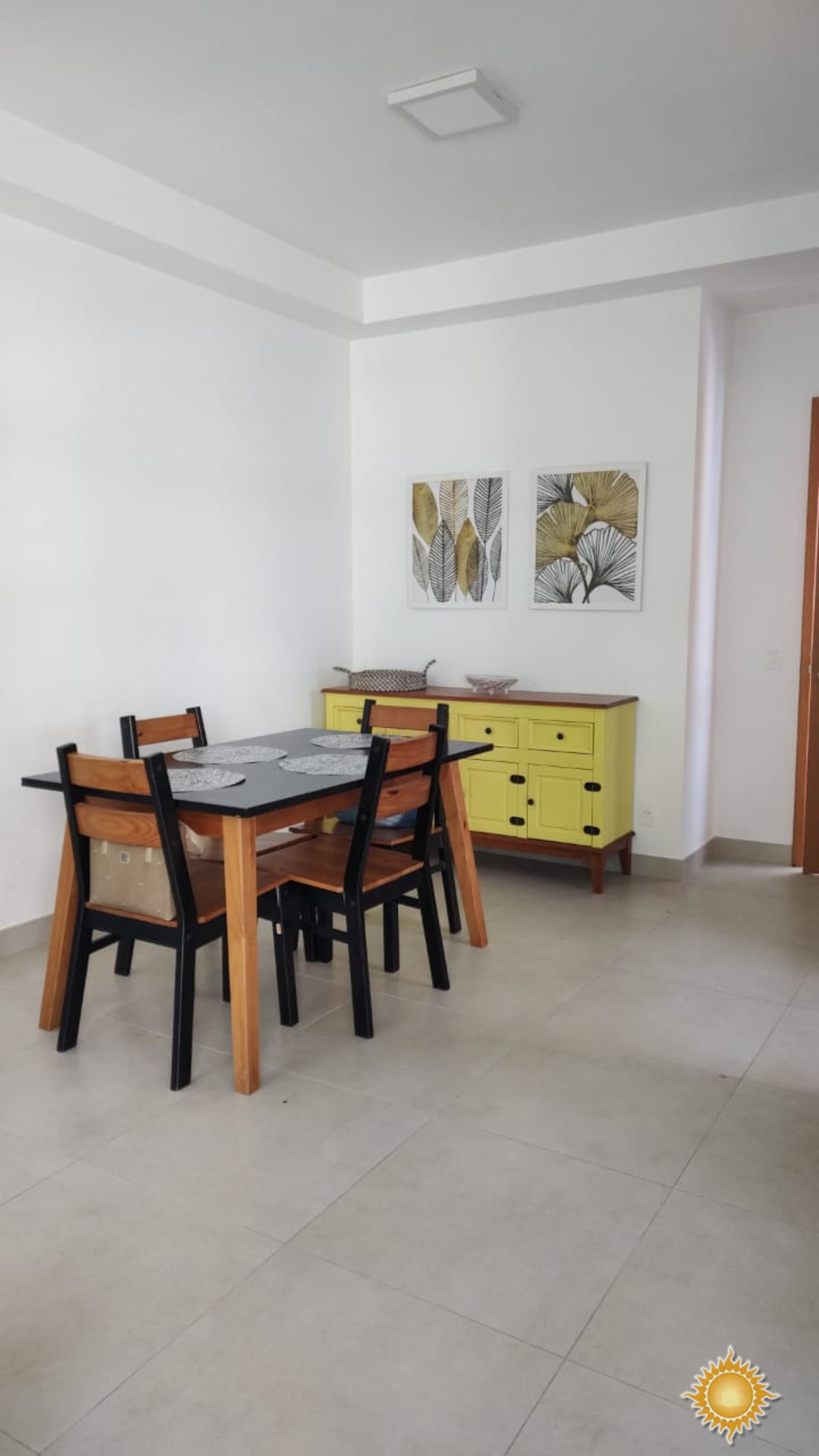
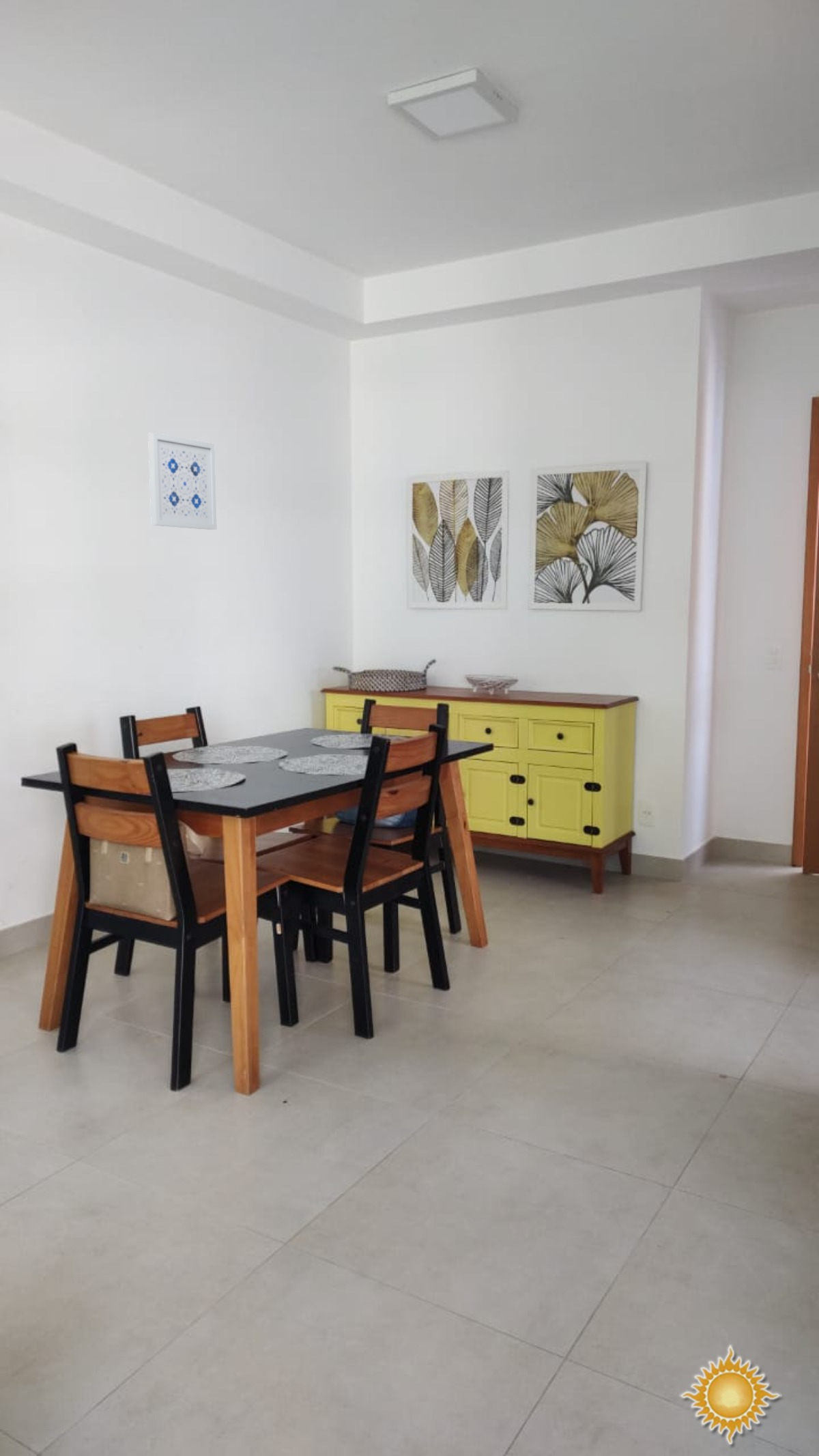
+ wall art (184, 483)
